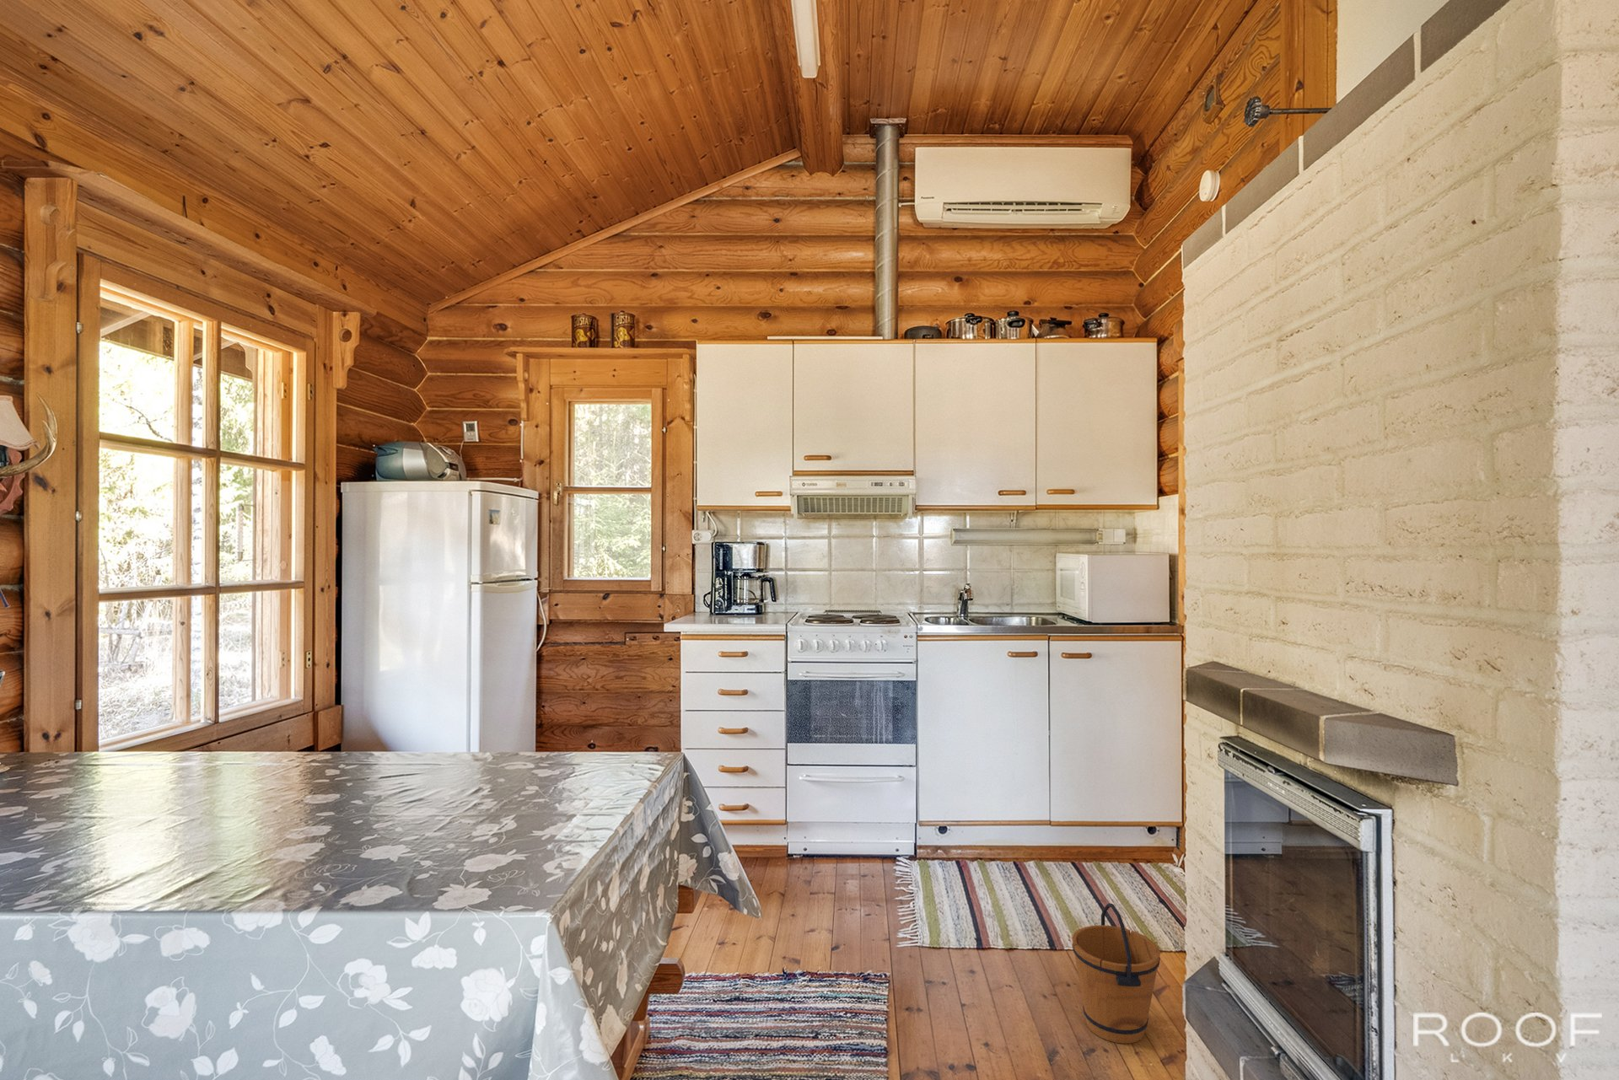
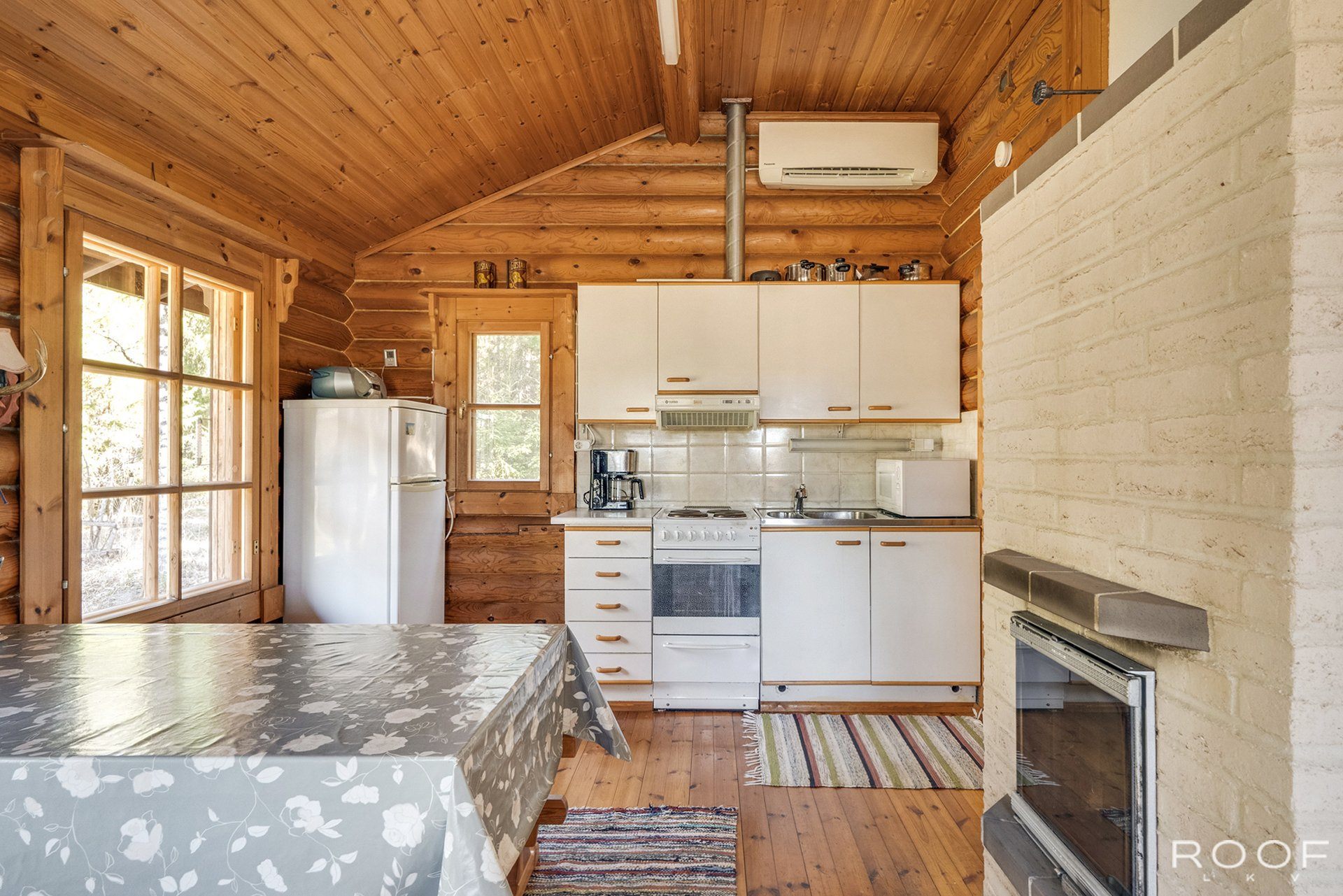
- bucket (1115, 968)
